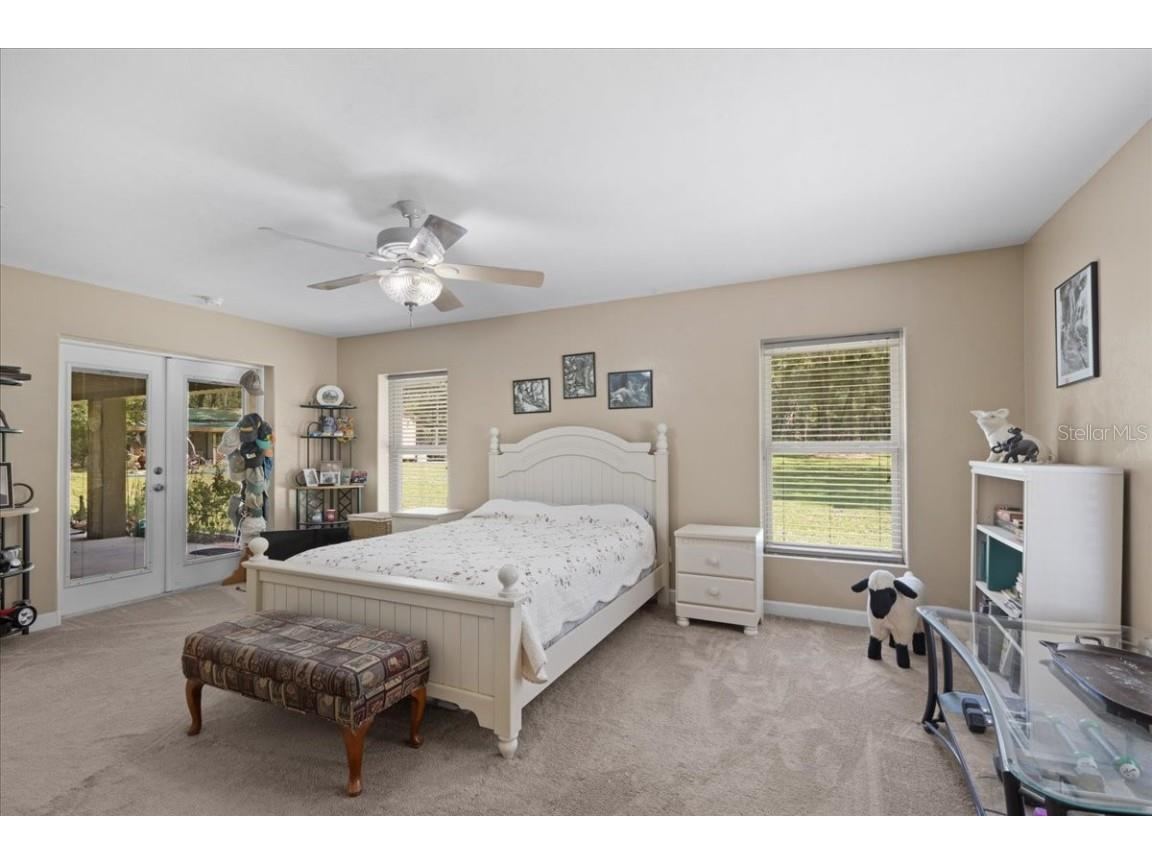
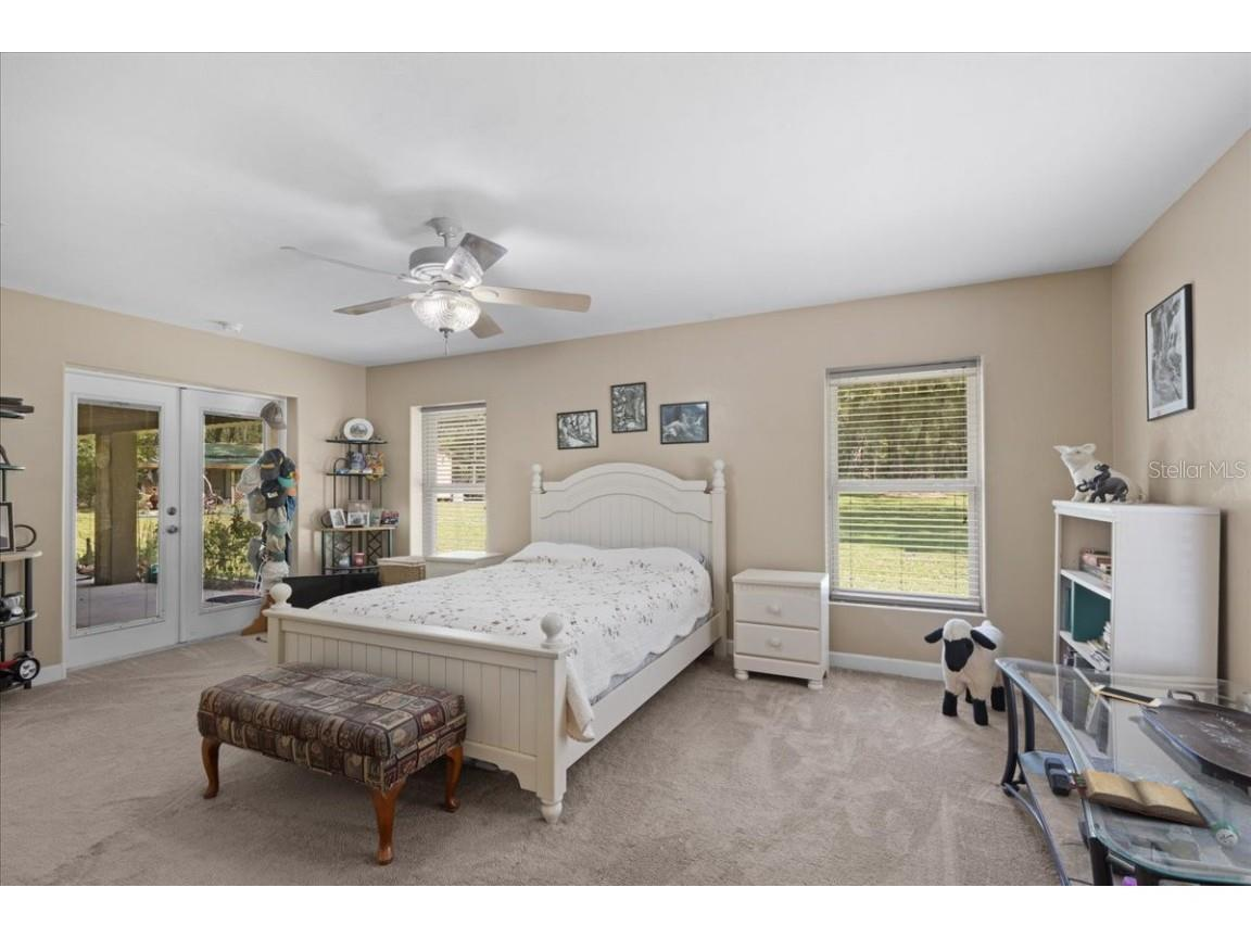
+ hardback book (1136, 795)
+ cell phone (1127, 696)
